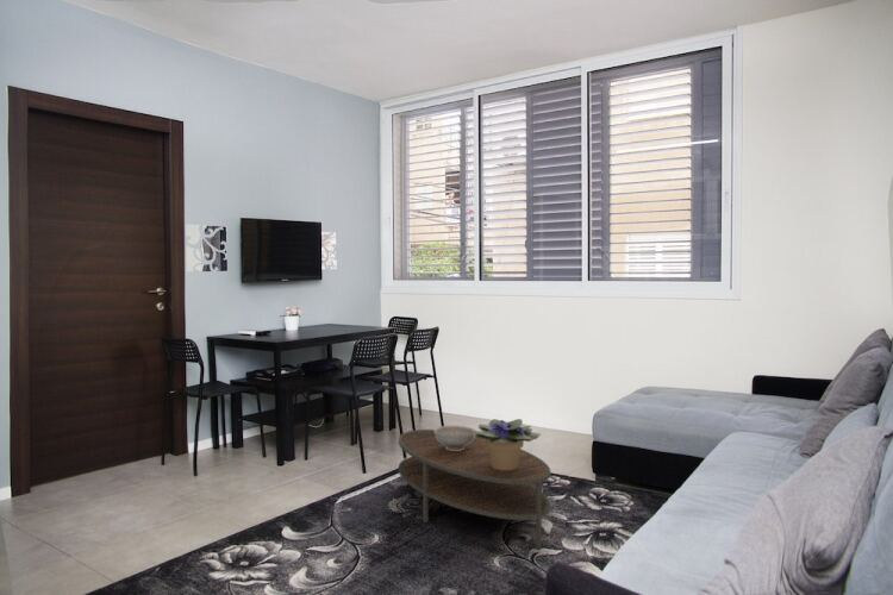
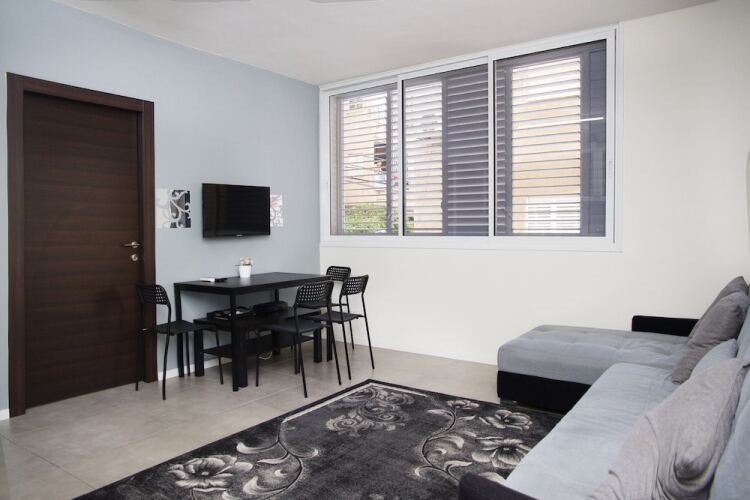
- decorative bowl (455, 439)
- coffee table (467, 481)
- potted flower (504, 443)
